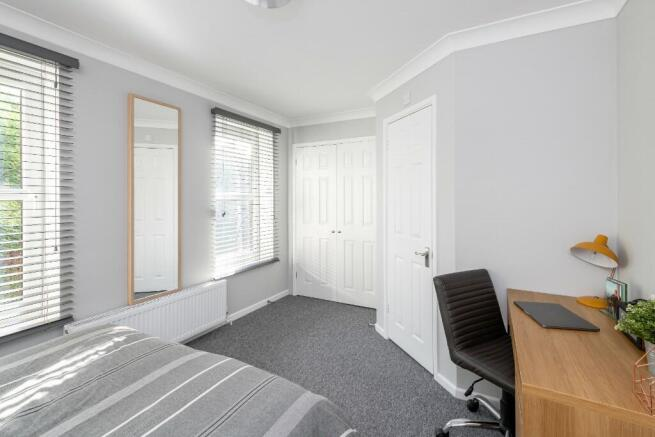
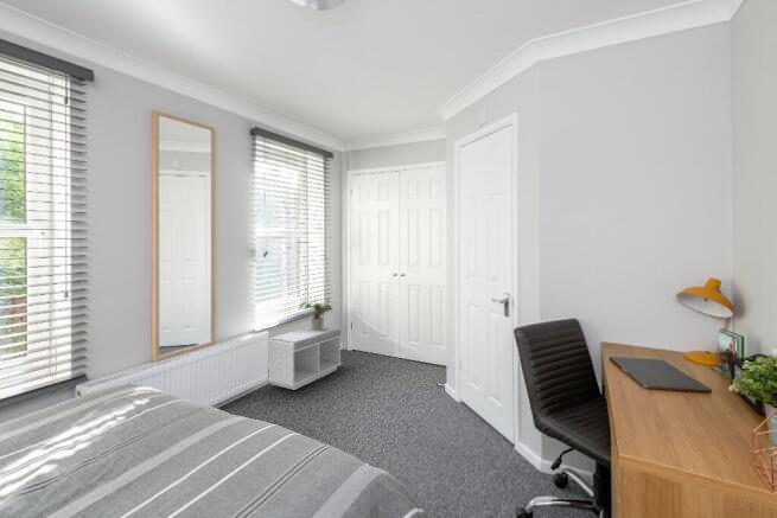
+ bench (306, 353)
+ potted plant (319, 313)
